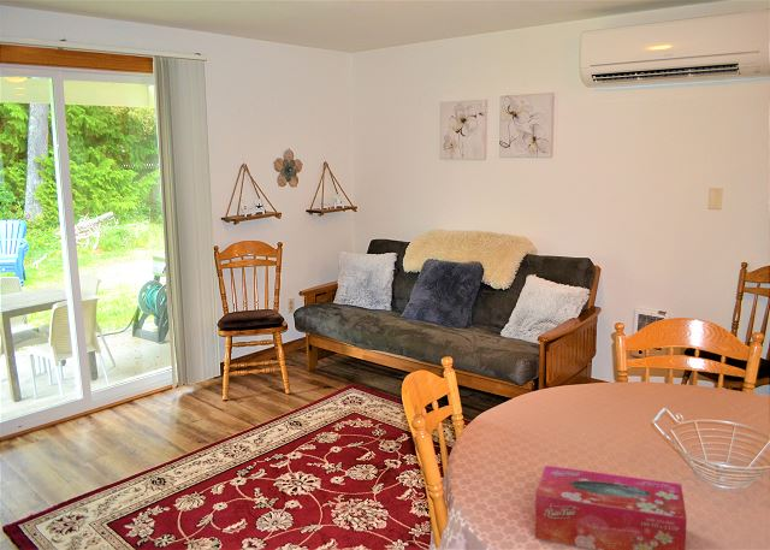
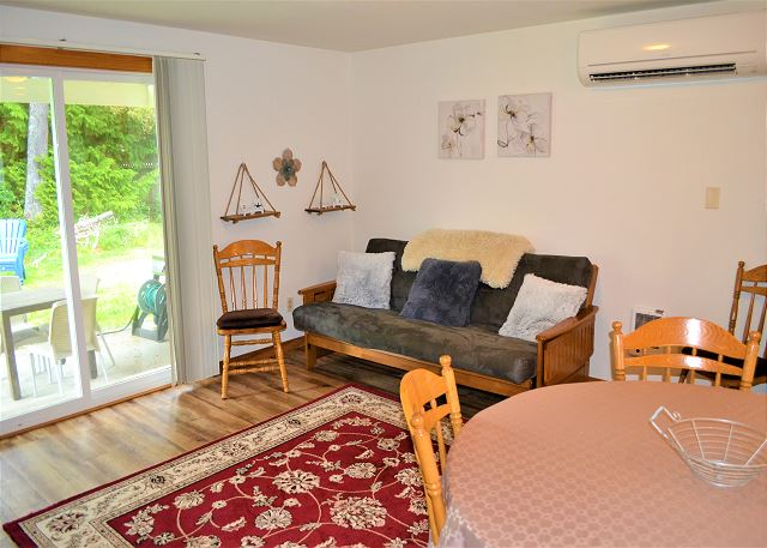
- tissue box (609, 510)
